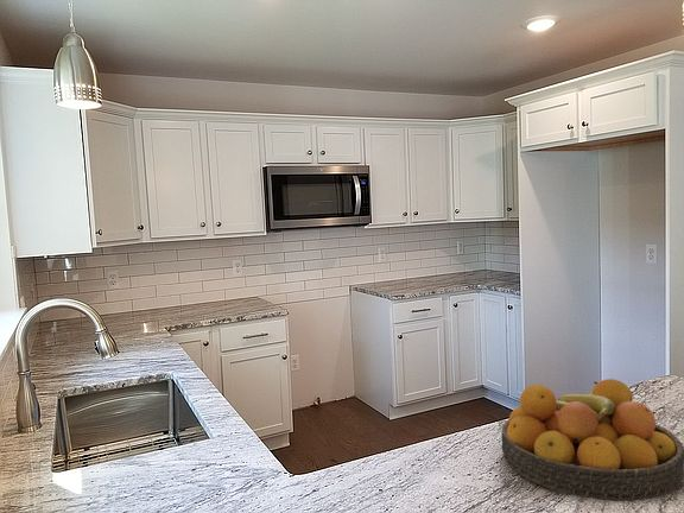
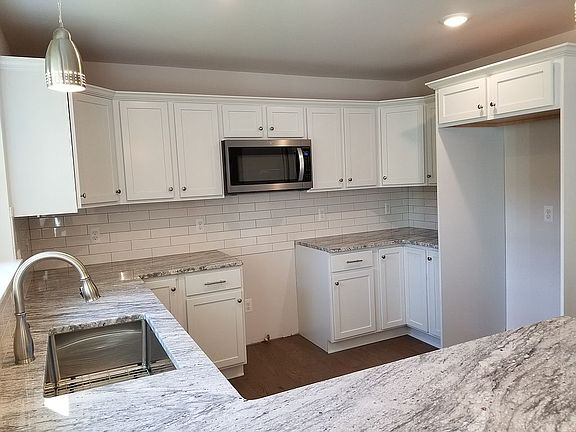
- fruit bowl (585, 423)
